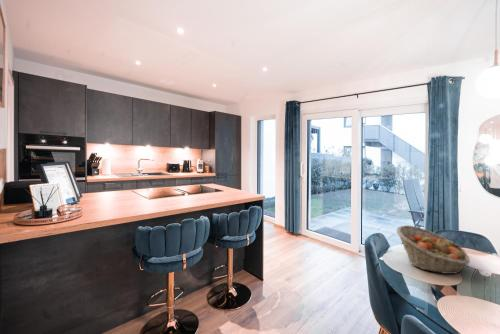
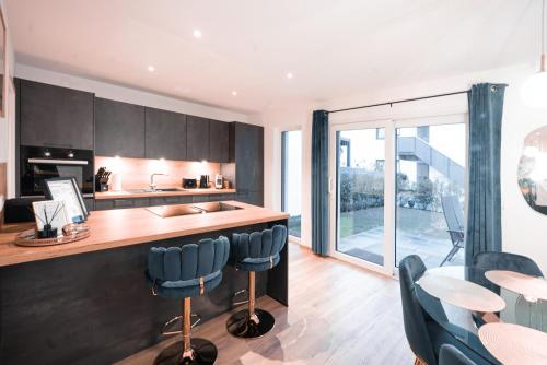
- fruit basket (430, 247)
